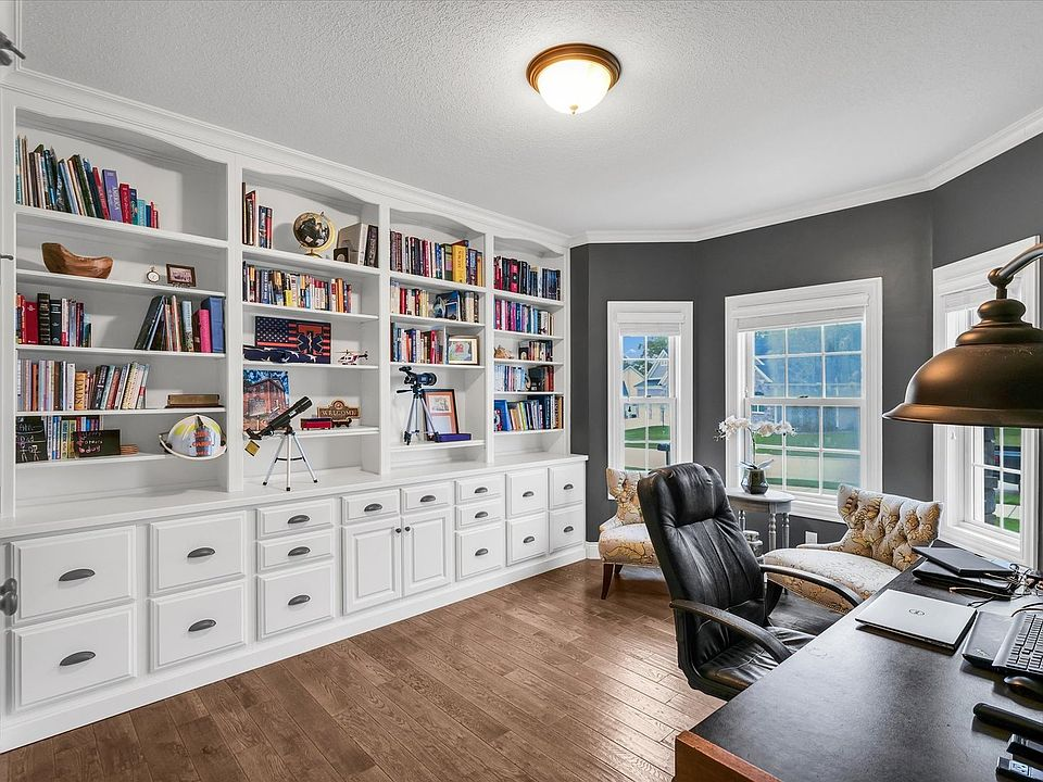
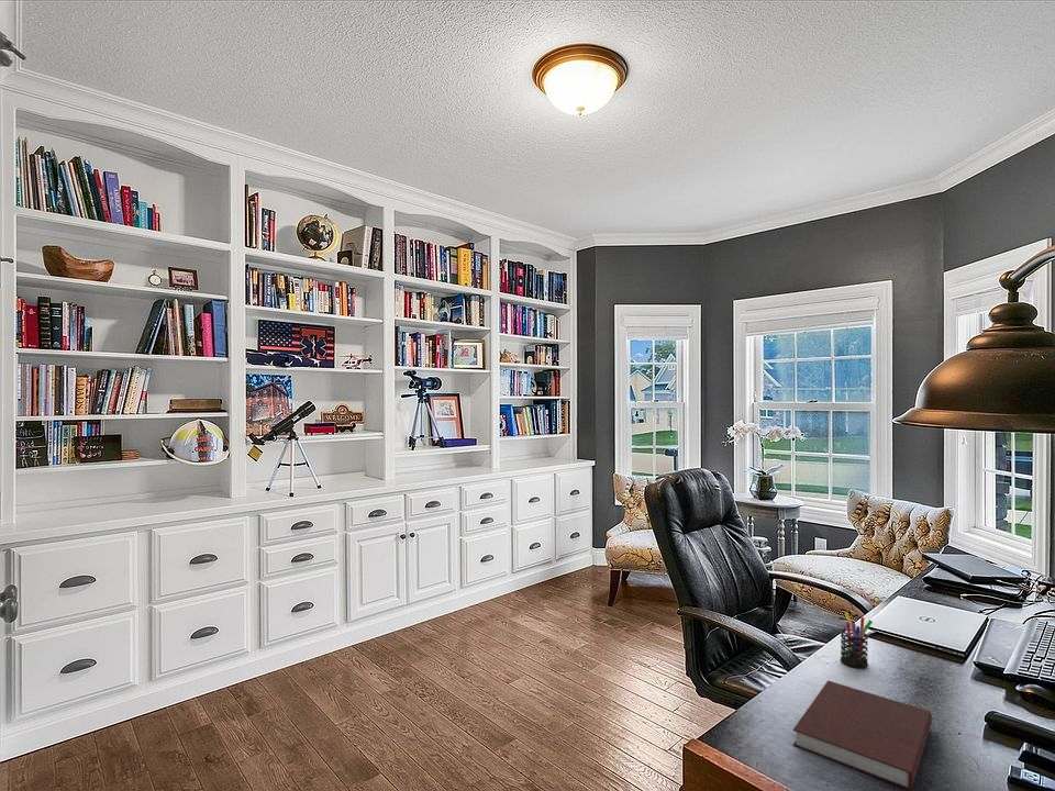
+ notebook (864, 727)
+ pen holder (857, 637)
